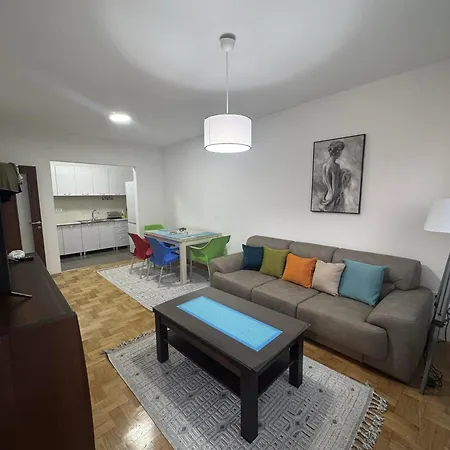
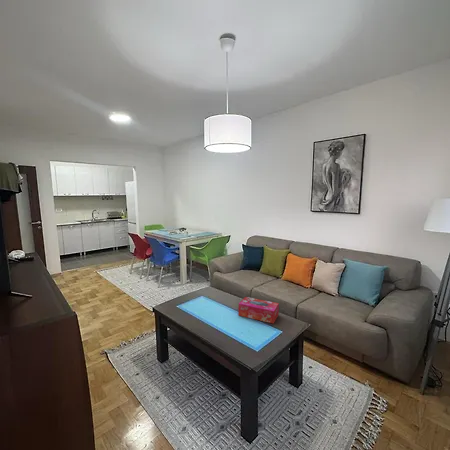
+ tissue box (258, 309)
